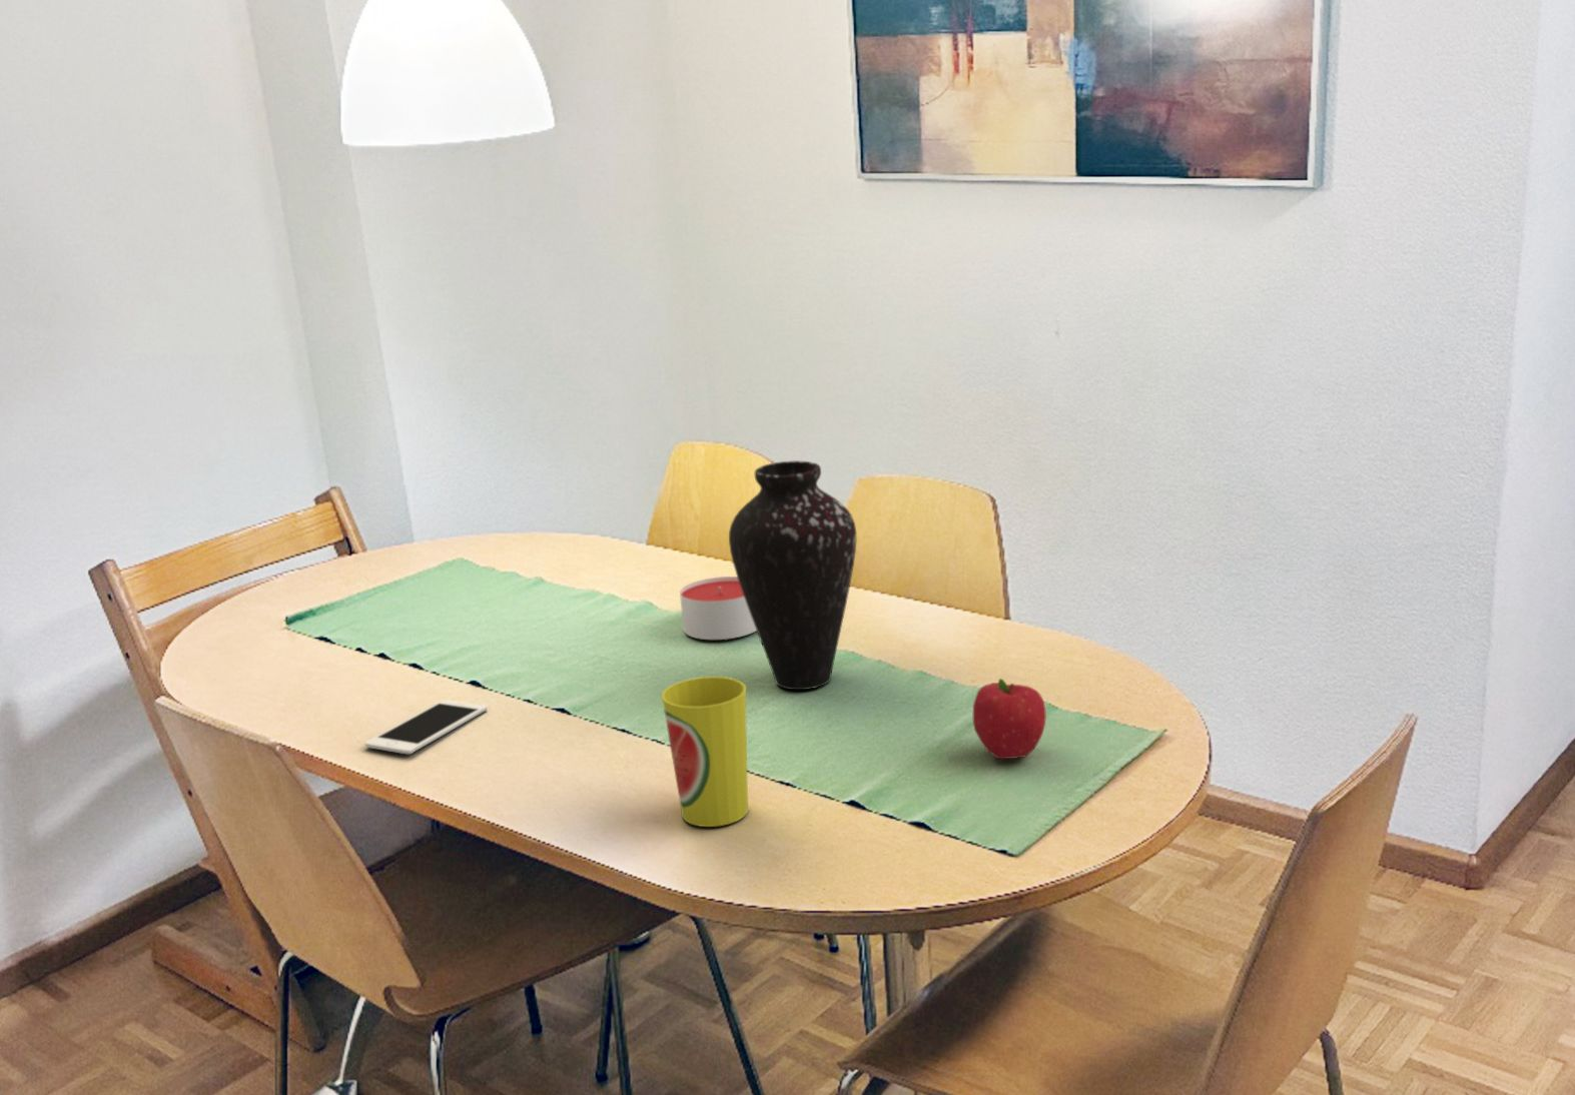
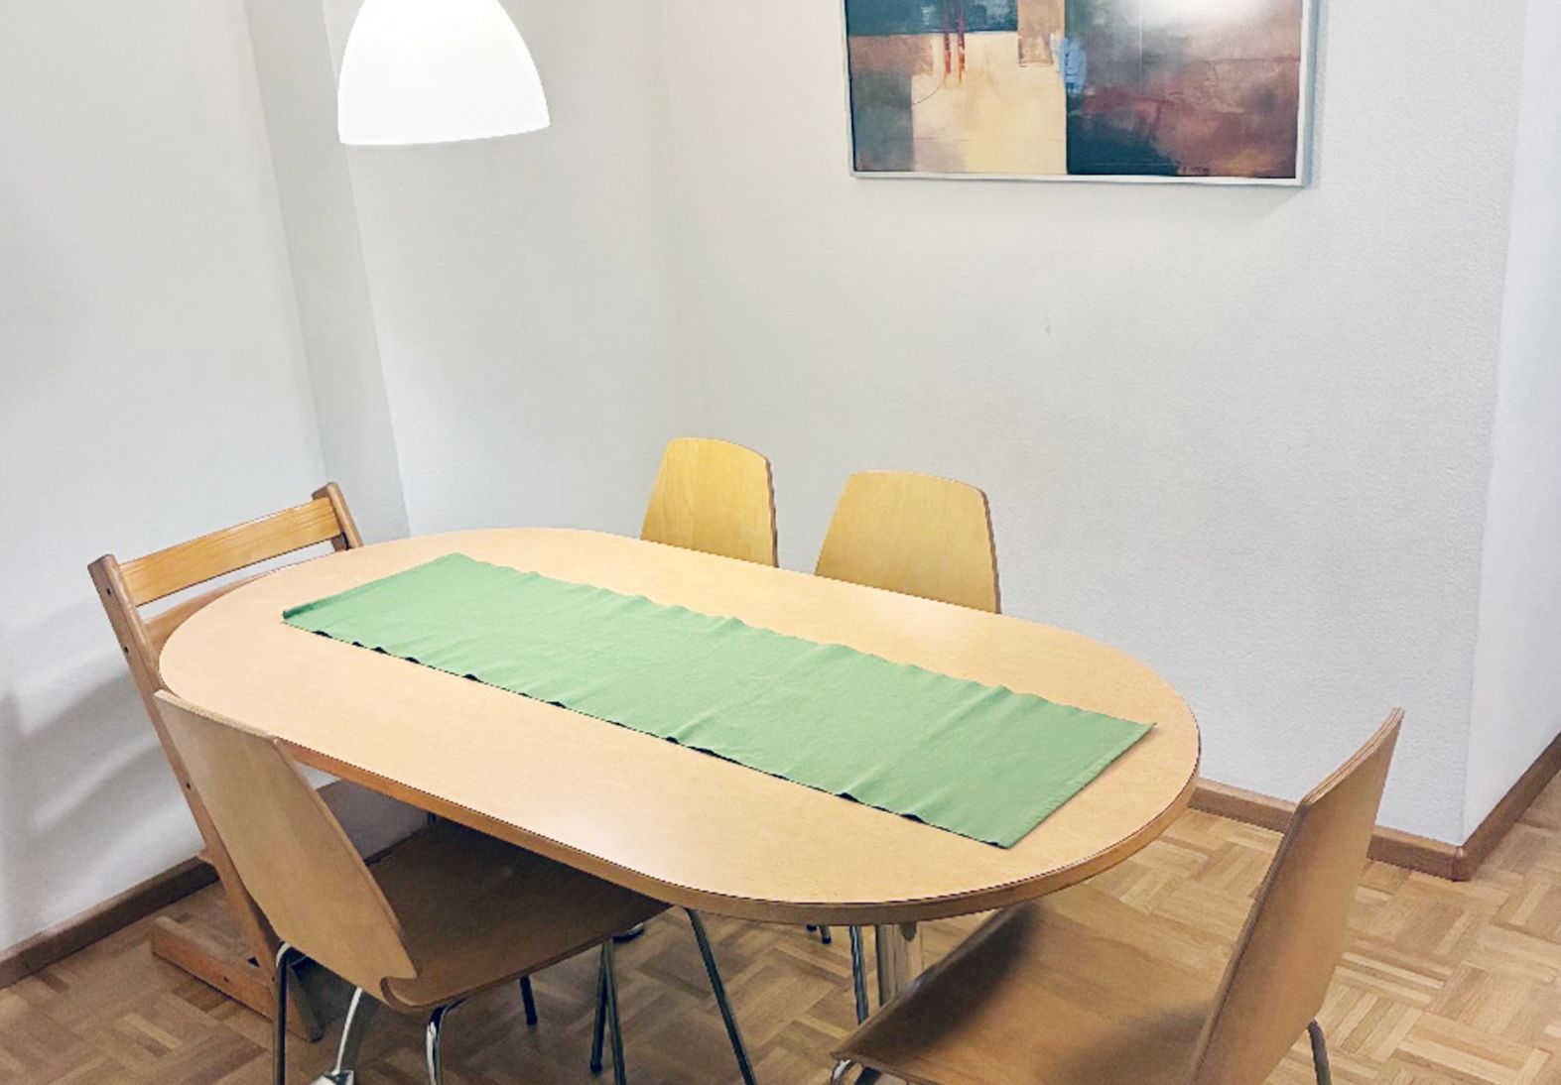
- vase (795, 576)
- cell phone (426, 725)
- cup (709, 752)
- fruit (1008, 717)
- candle (720, 606)
